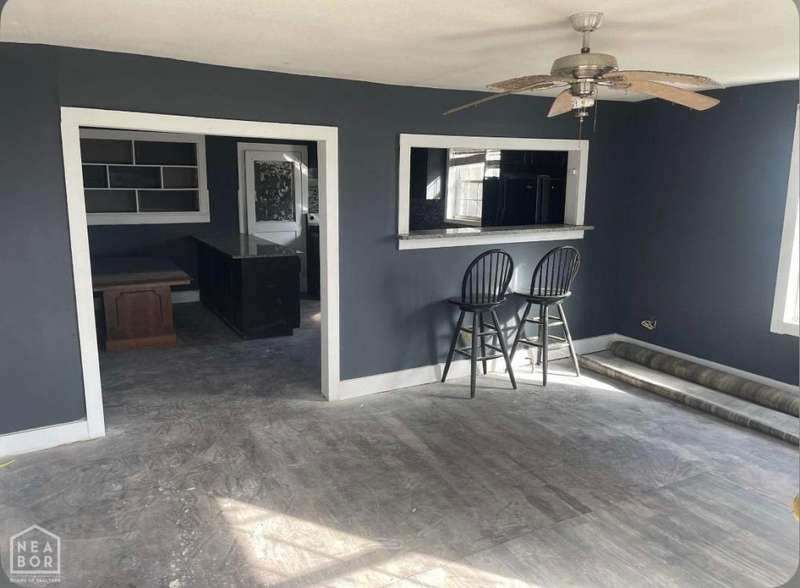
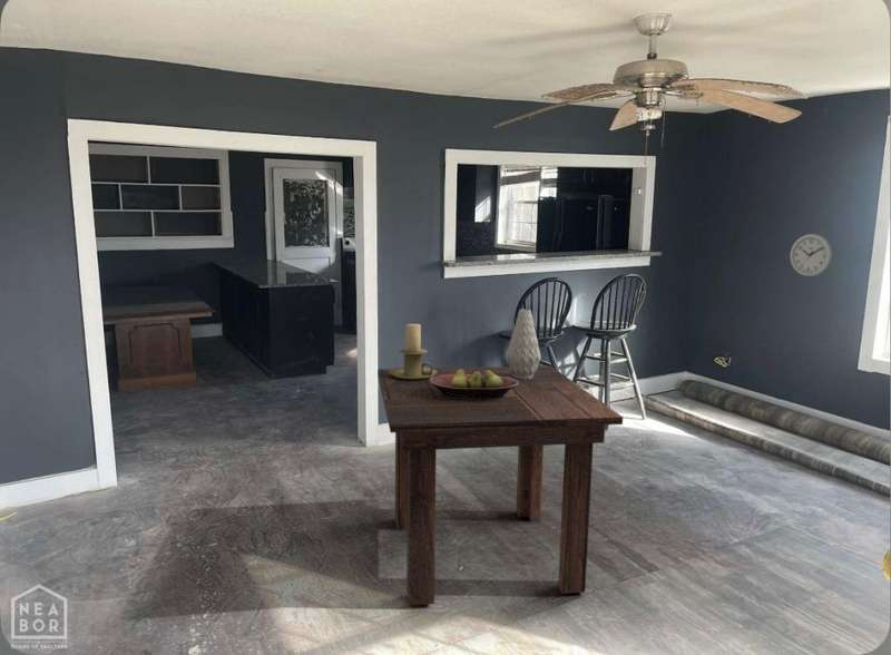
+ dining table (482, 447)
+ vase (523, 343)
+ wall clock (810, 255)
+ candle holder (413, 349)
+ fruit bowl (473, 381)
